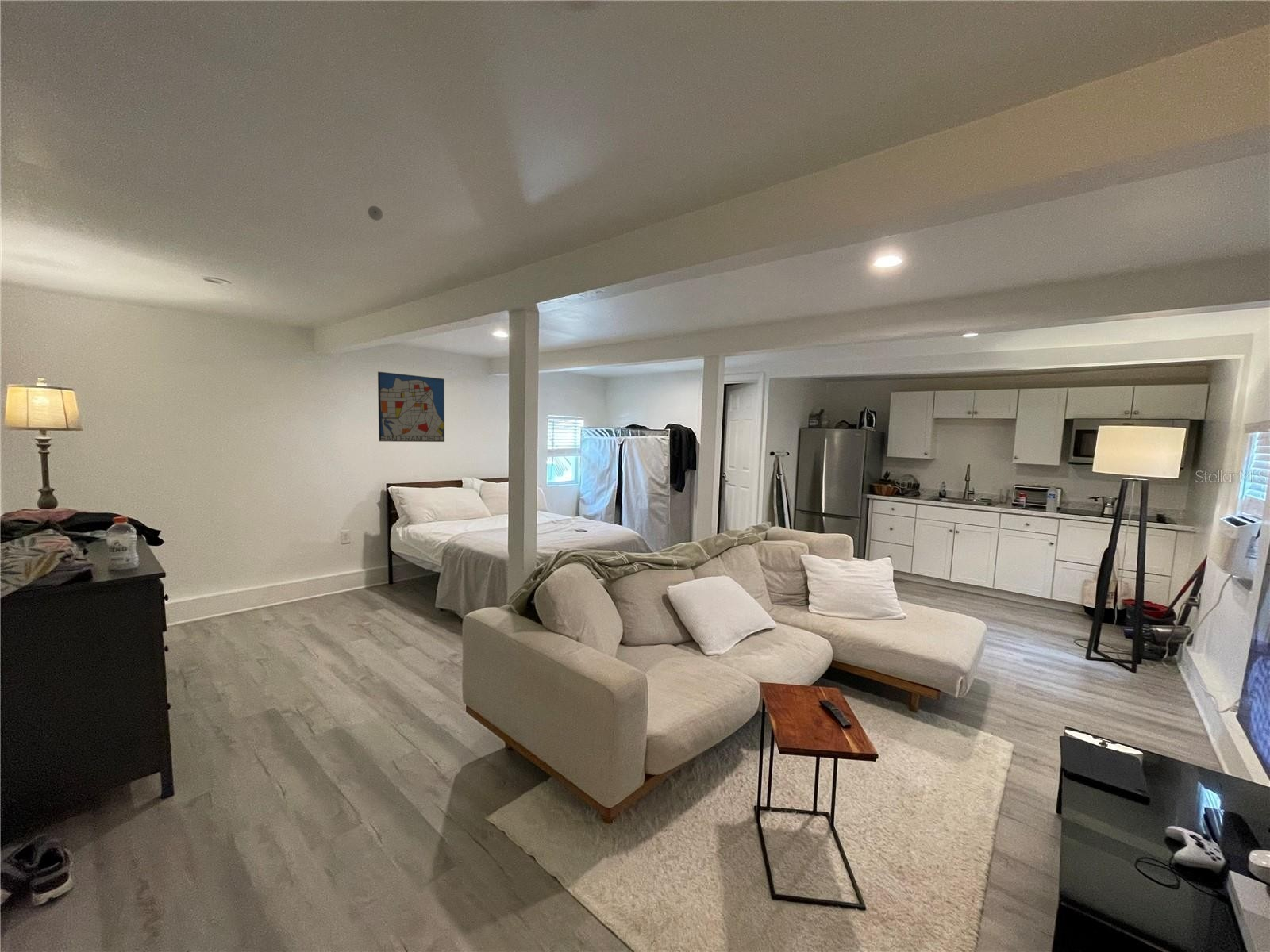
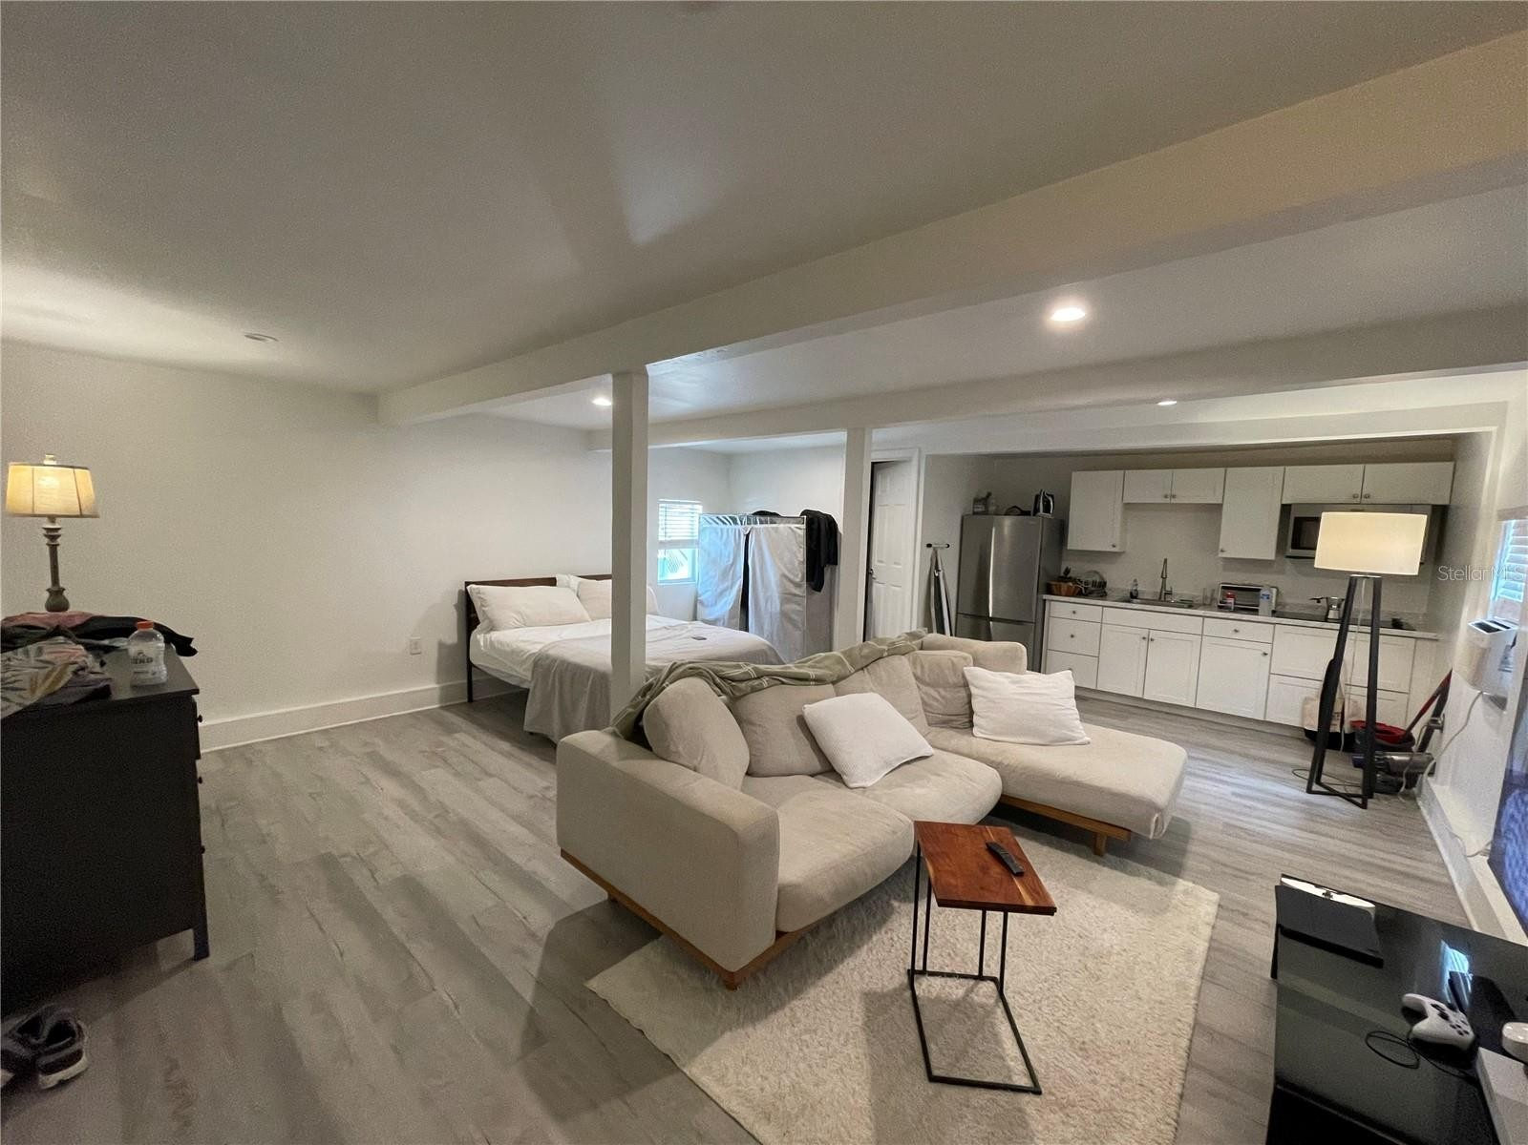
- wall art (413, 409)
- smoke detector (375, 213)
